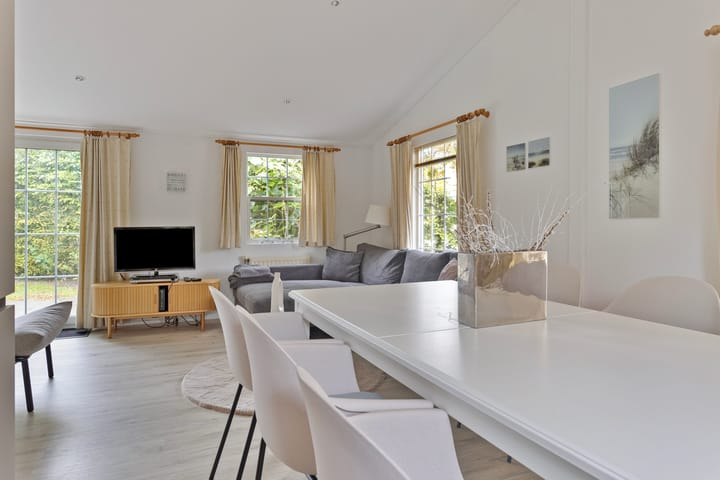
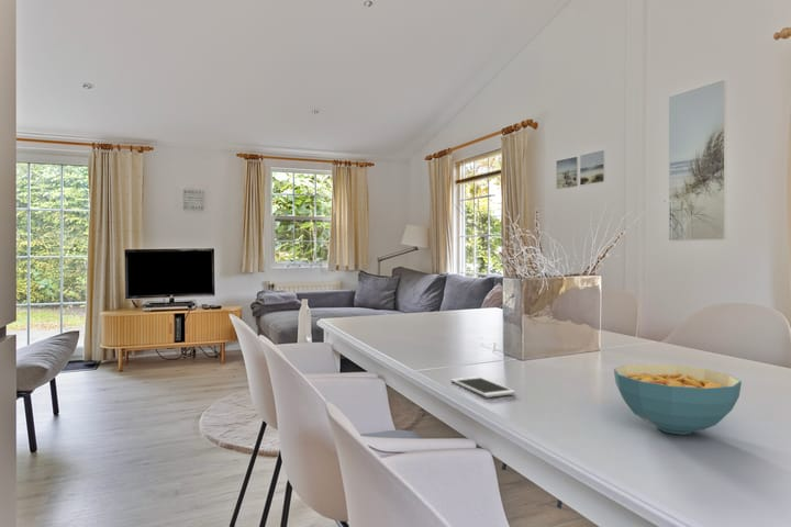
+ cereal bowl (673, 401)
+ cell phone (481, 385)
